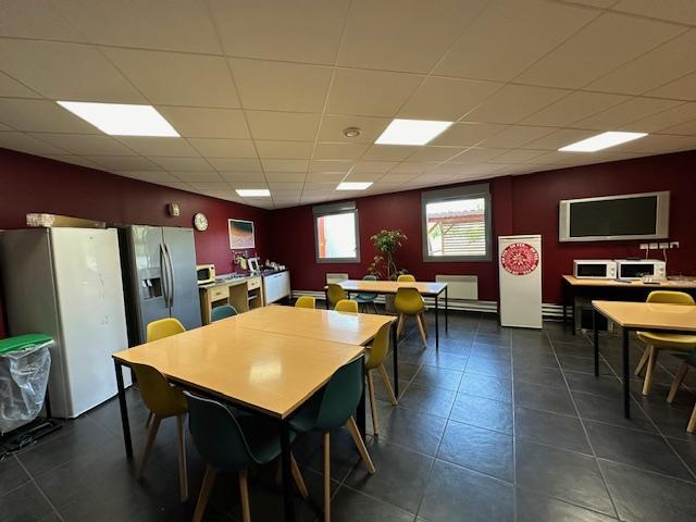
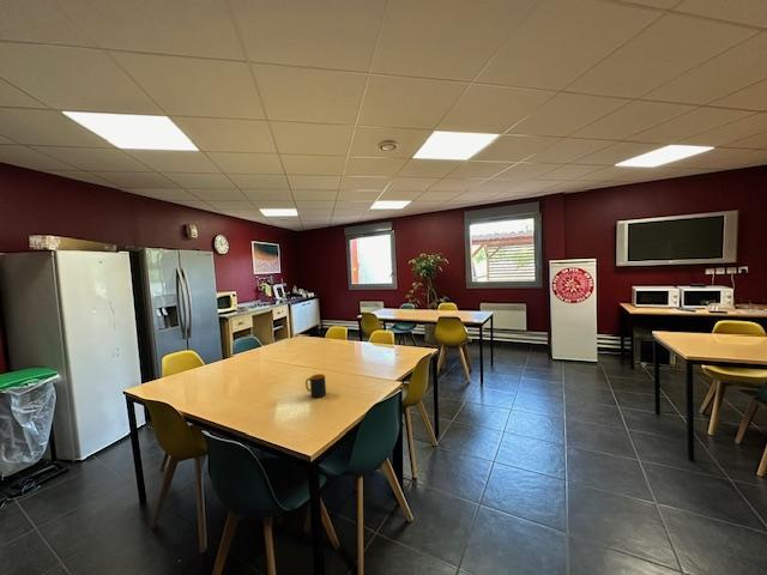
+ mug (315, 385)
